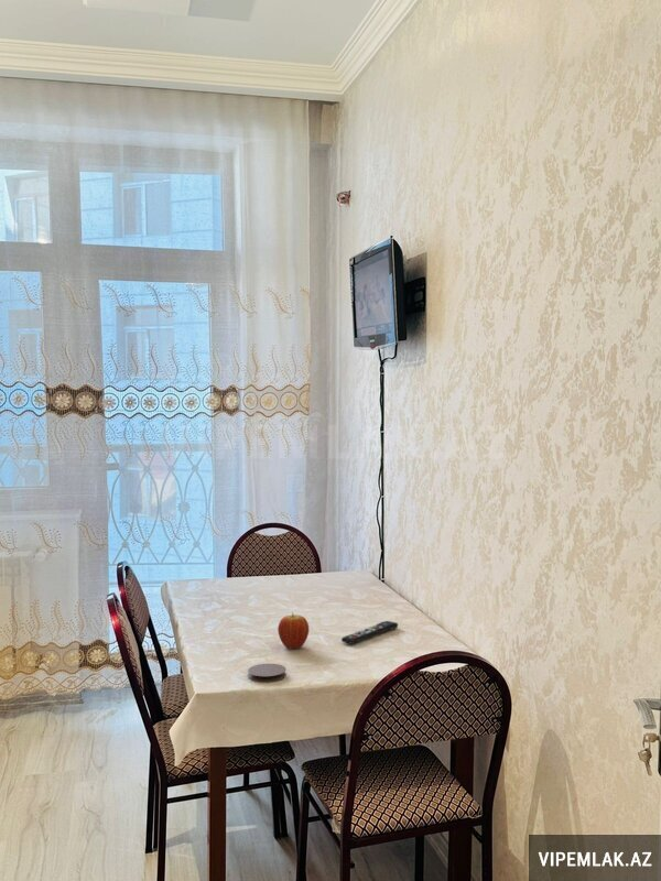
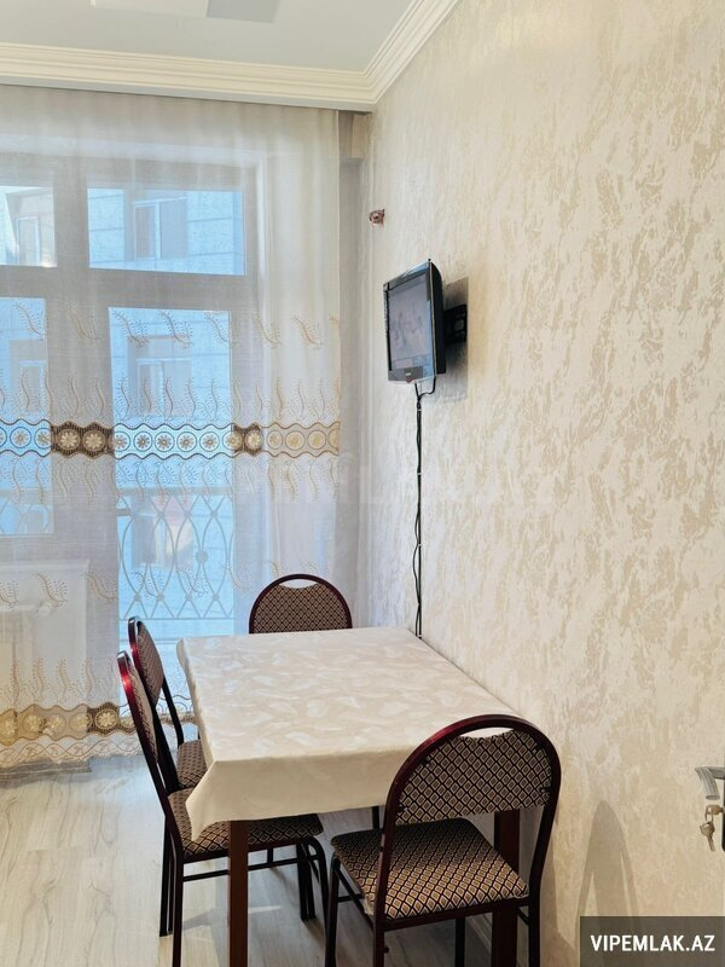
- fruit (293, 630)
- coaster (267, 672)
- remote control (370, 631)
